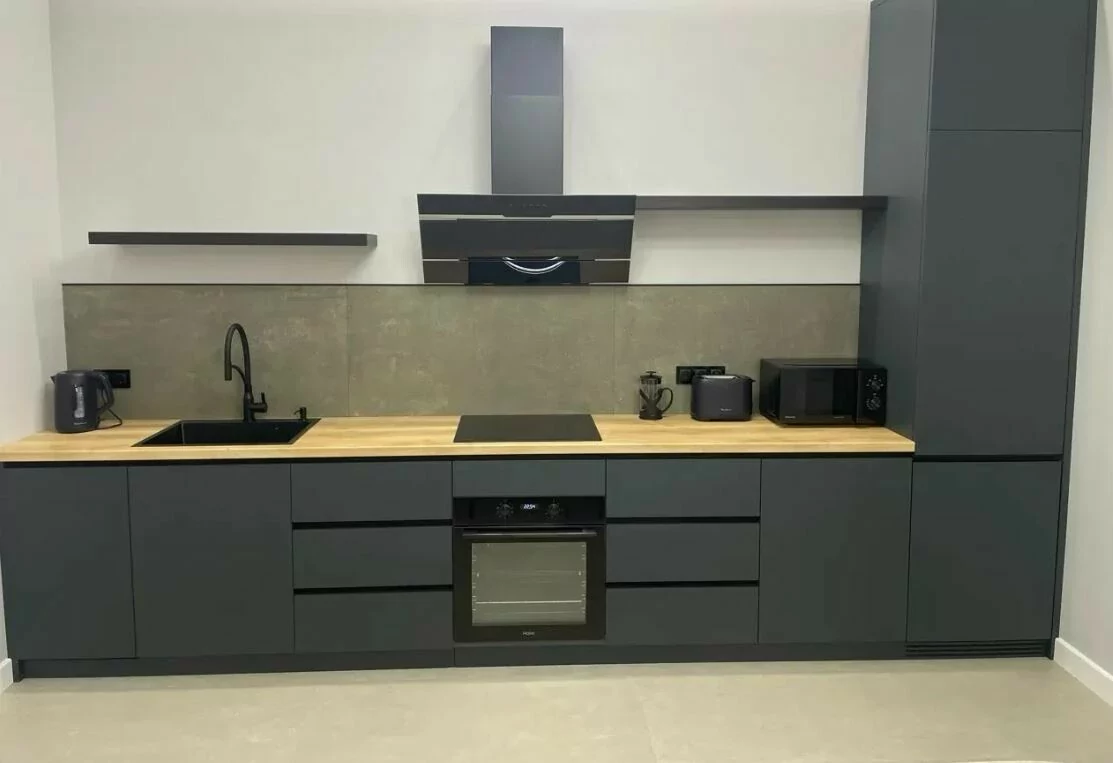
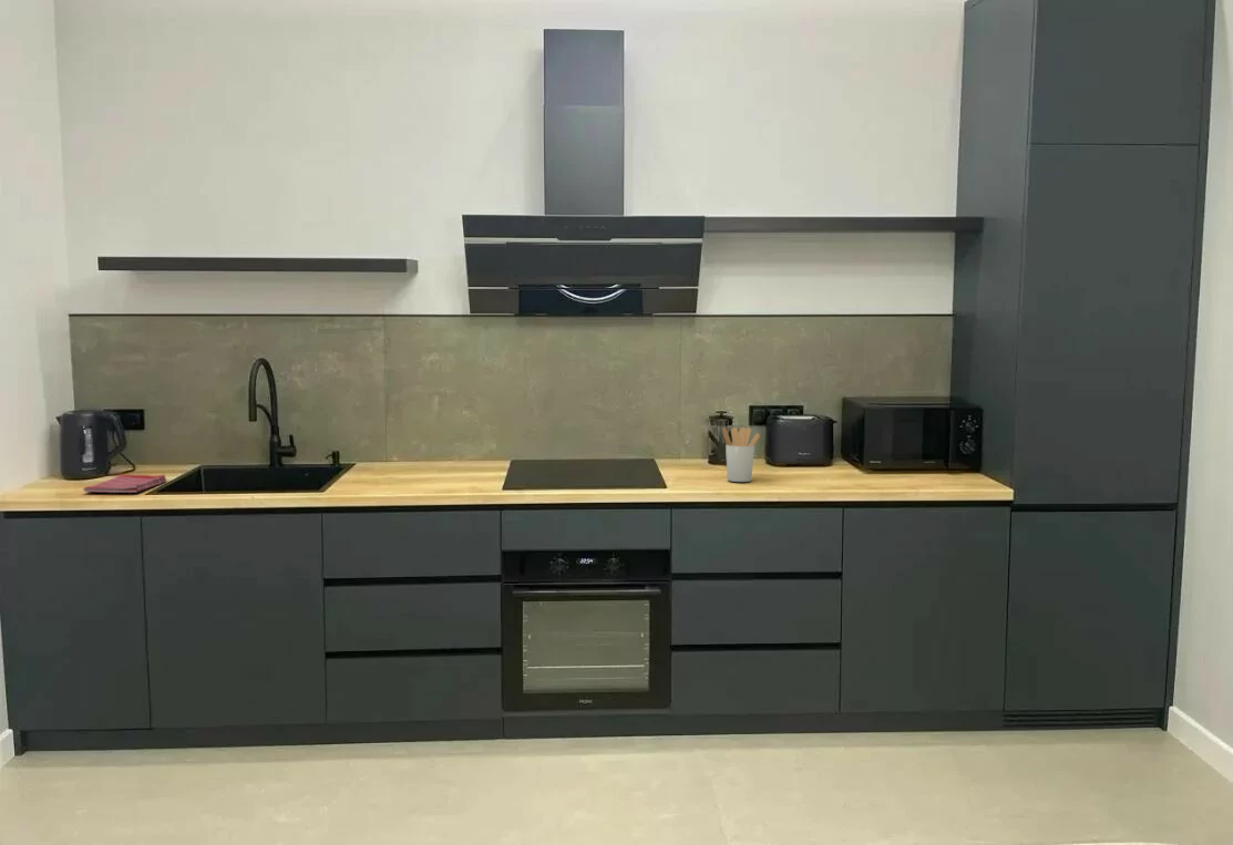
+ utensil holder (739, 453)
+ dish towel (126, 483)
